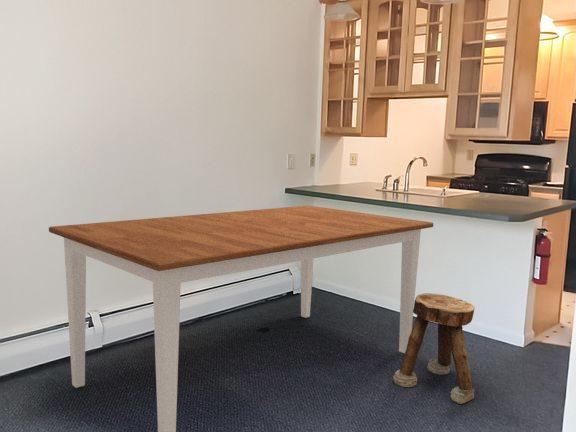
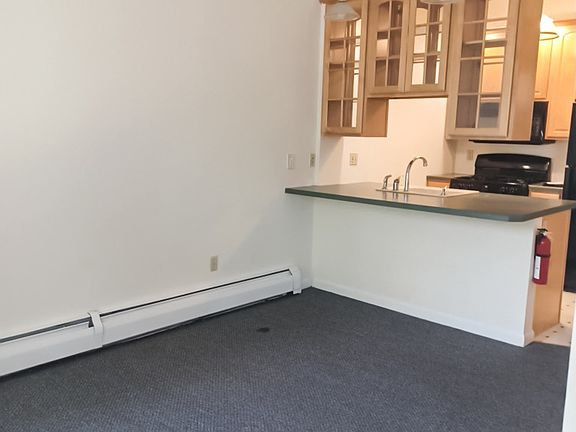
- stool (443, 342)
- dining table (252, 269)
